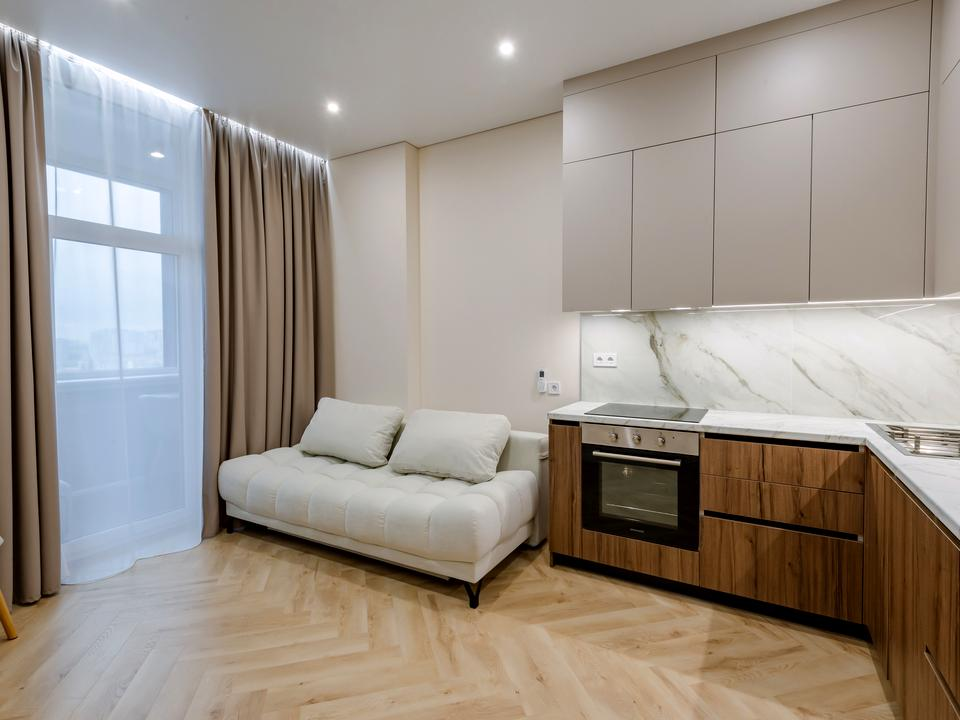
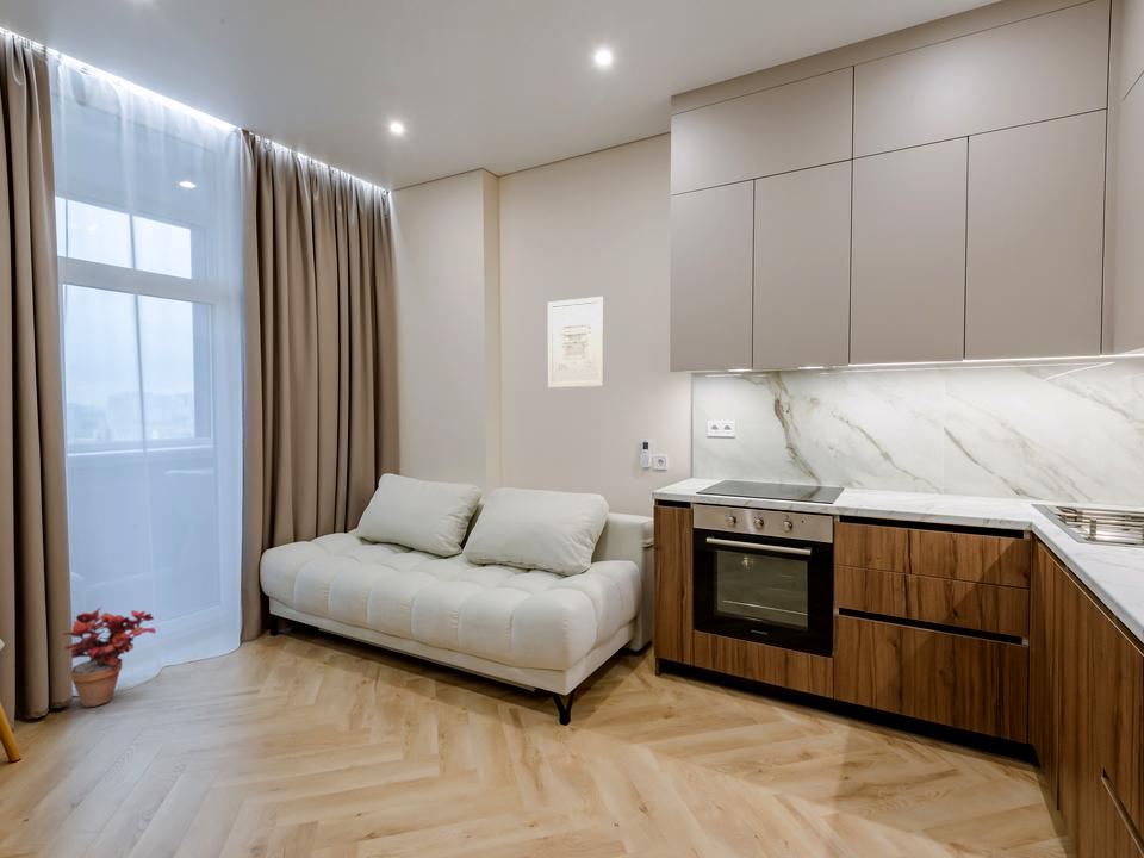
+ wall art (574, 343)
+ potted plant (105, 654)
